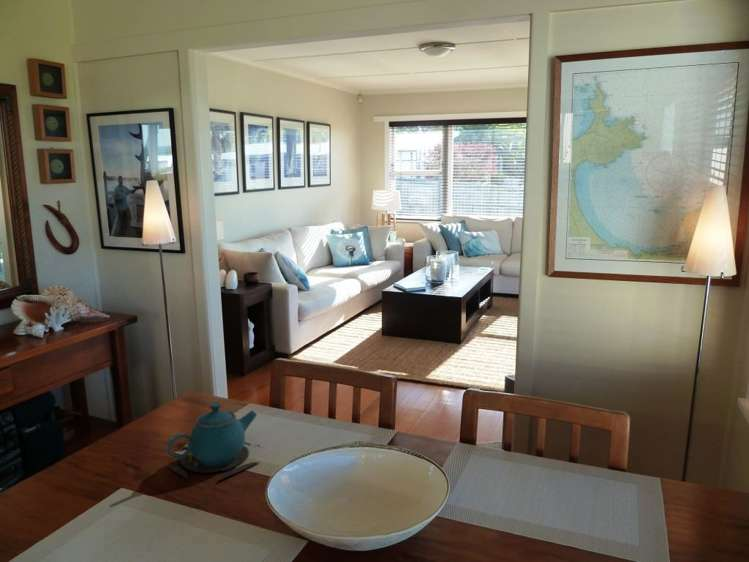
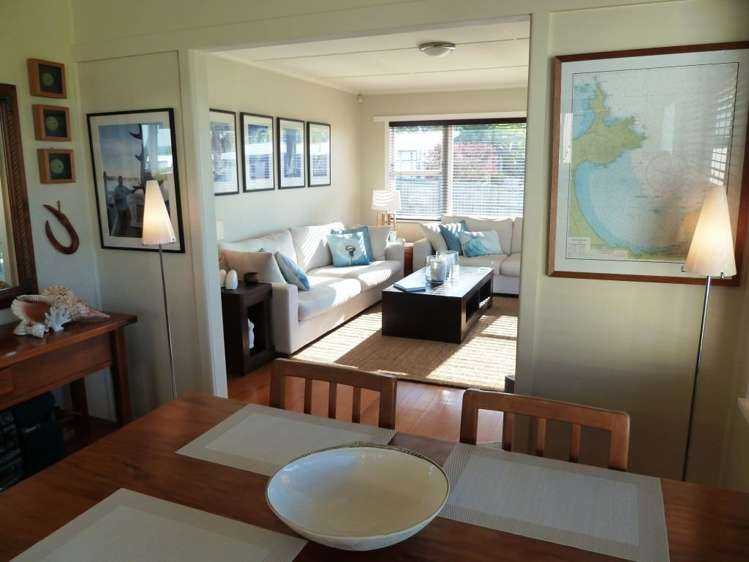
- teapot (212, 430)
